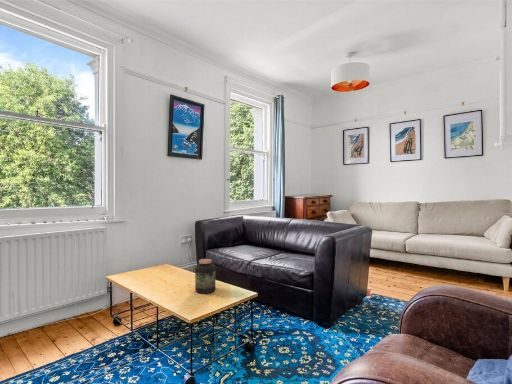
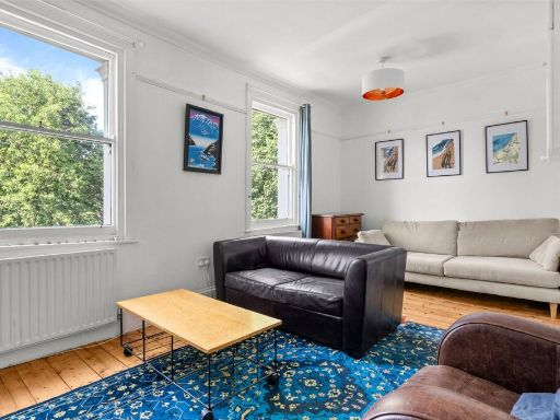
- jar (205, 275)
